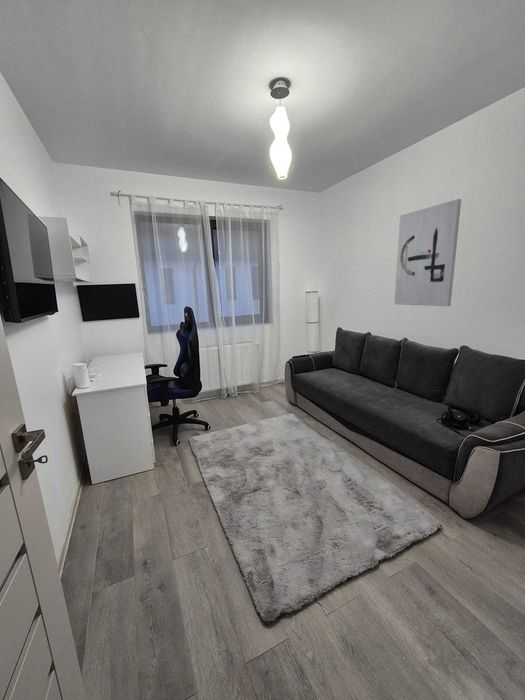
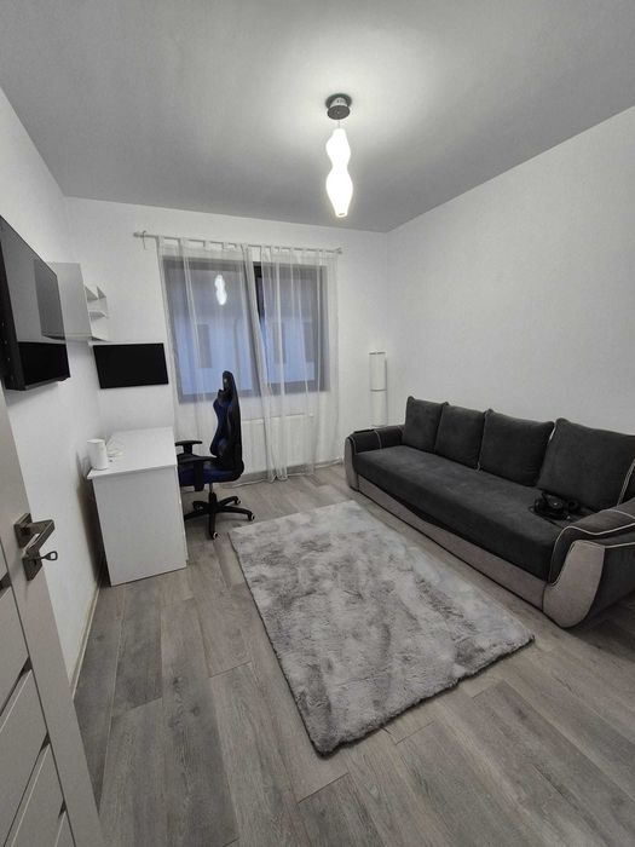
- wall art (423, 258)
